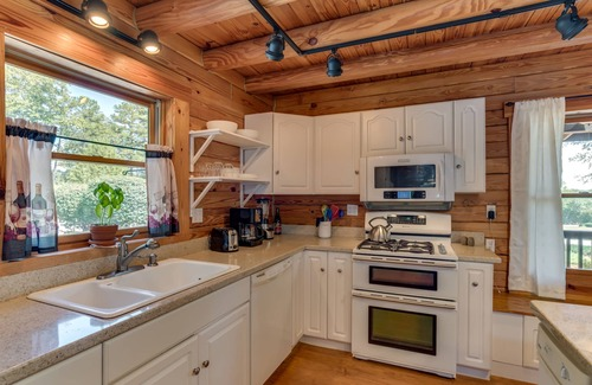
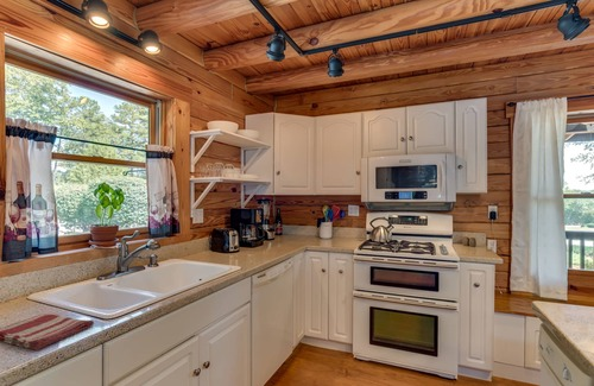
+ dish towel (42, 327)
